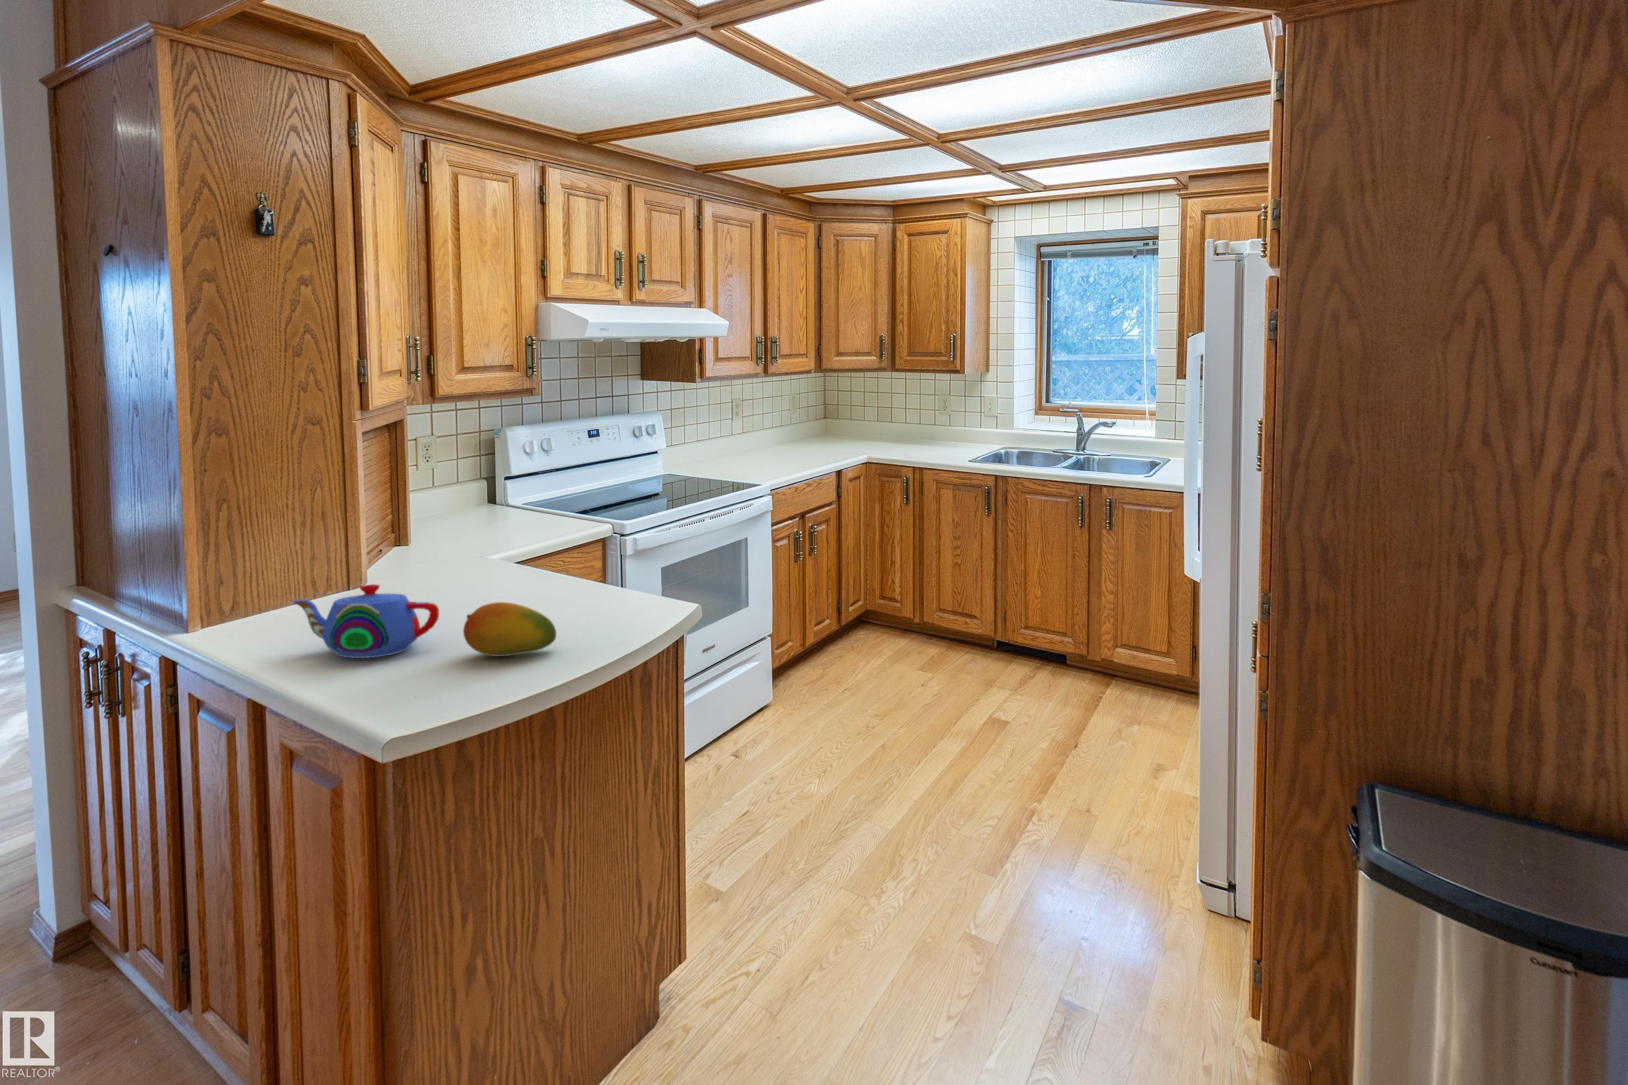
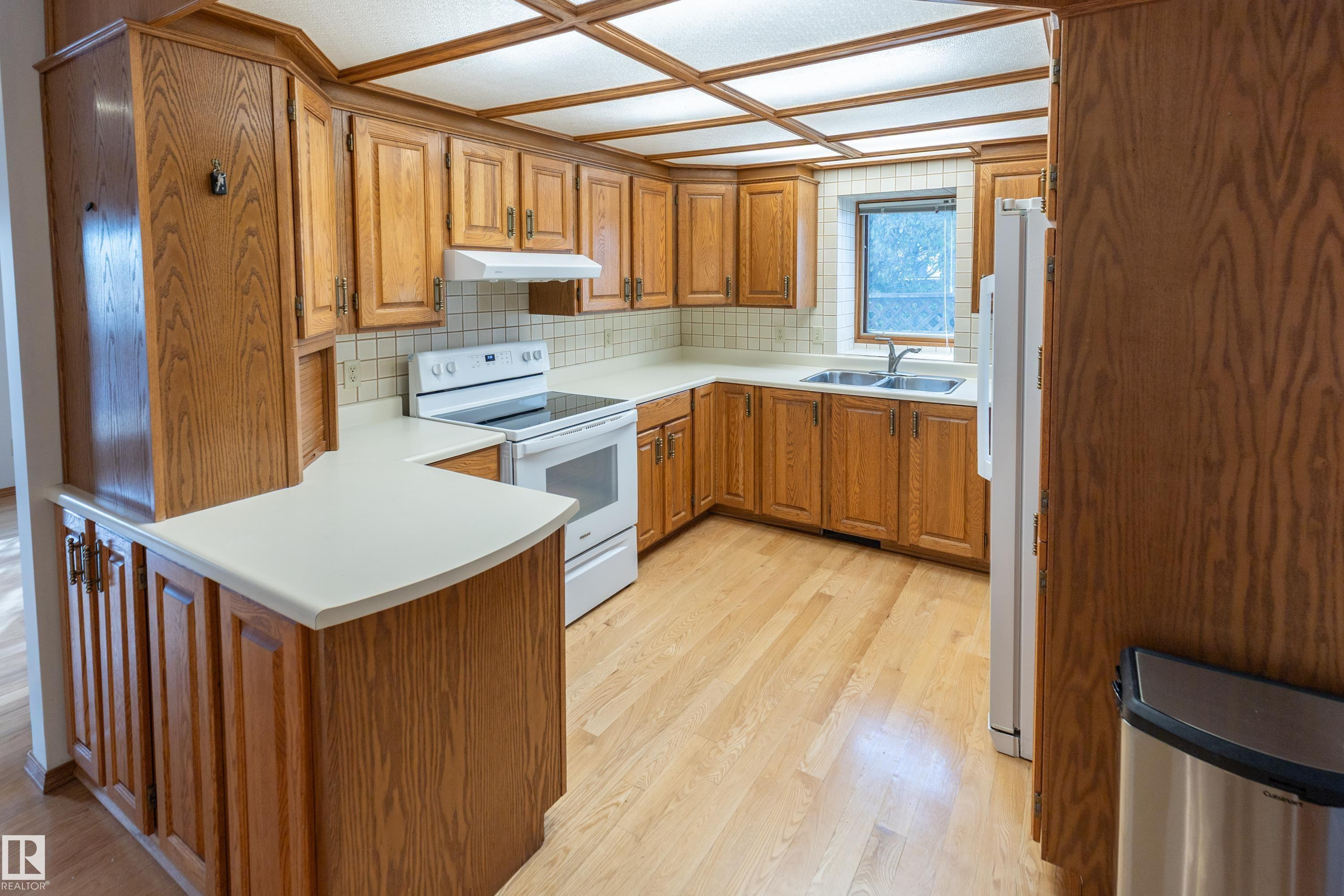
- teapot (367, 619)
- fruit (510, 628)
